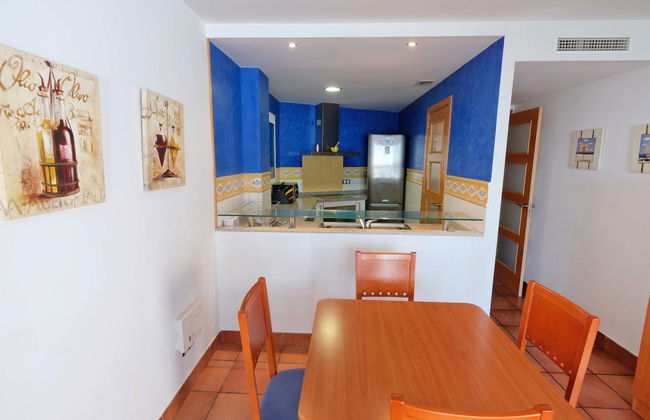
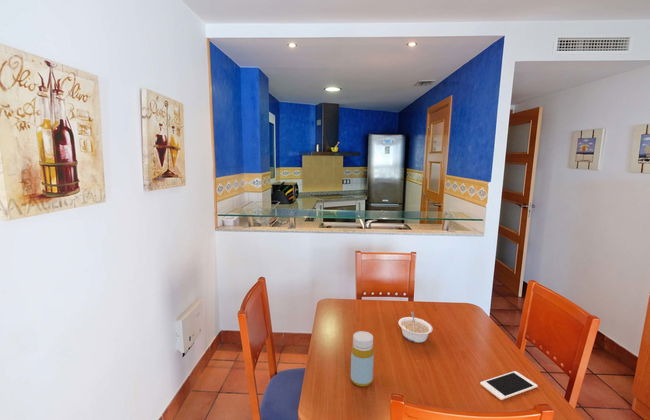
+ bottle (362, 358)
+ cell phone (508, 384)
+ legume (413, 328)
